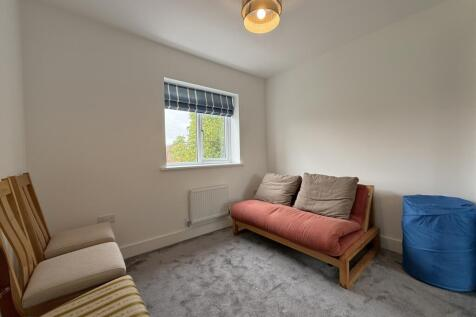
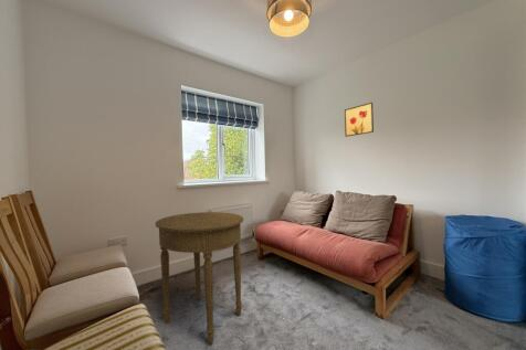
+ wall art (358, 120)
+ side table (203, 268)
